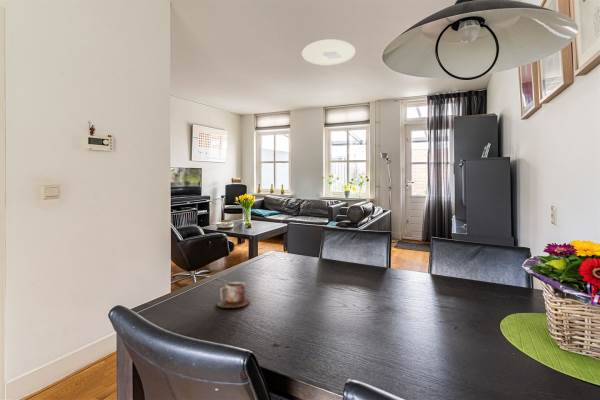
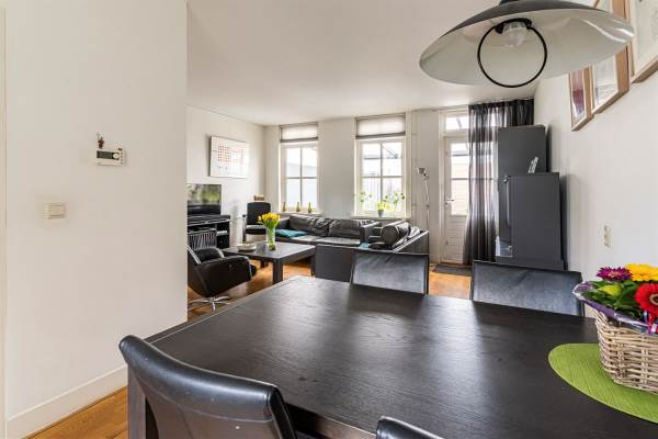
- ceiling light (328, 51)
- mug (233, 293)
